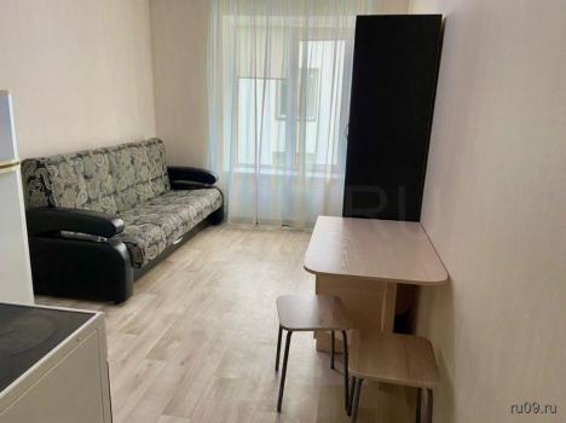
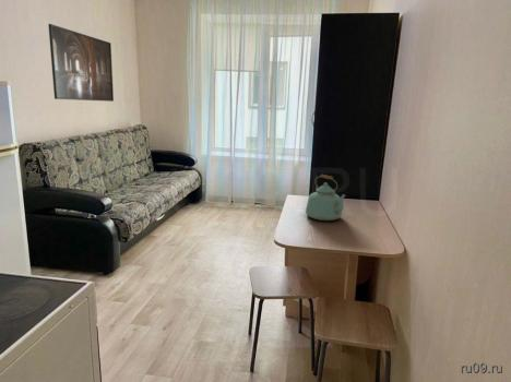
+ kettle (328, 196)
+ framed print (85, 68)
